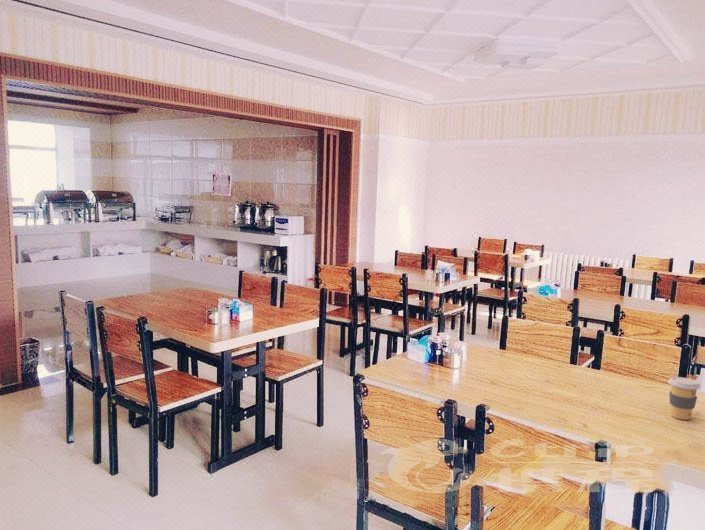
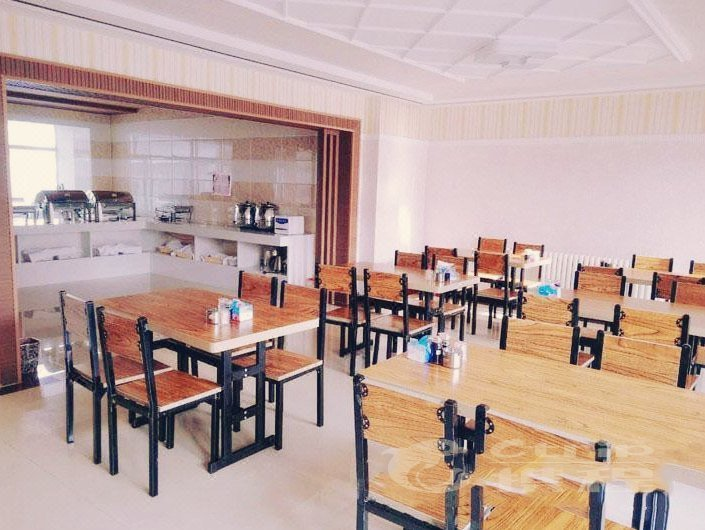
- coffee cup (682, 398)
